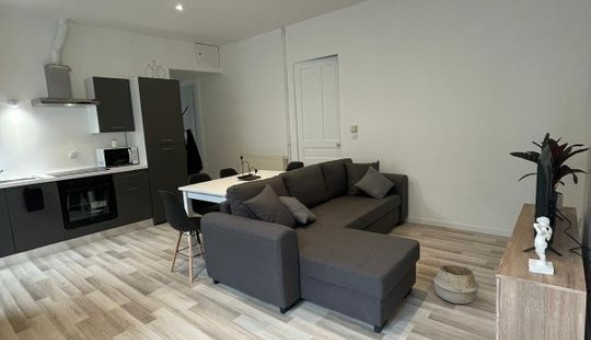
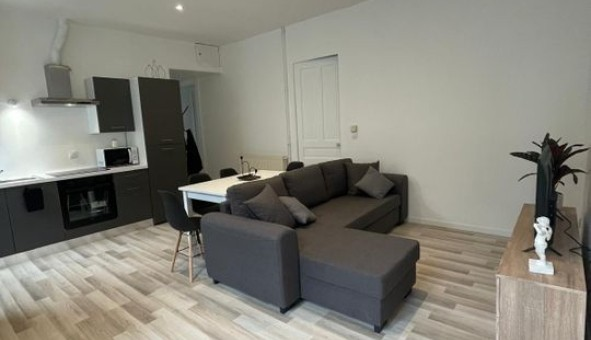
- woven basket (457, 278)
